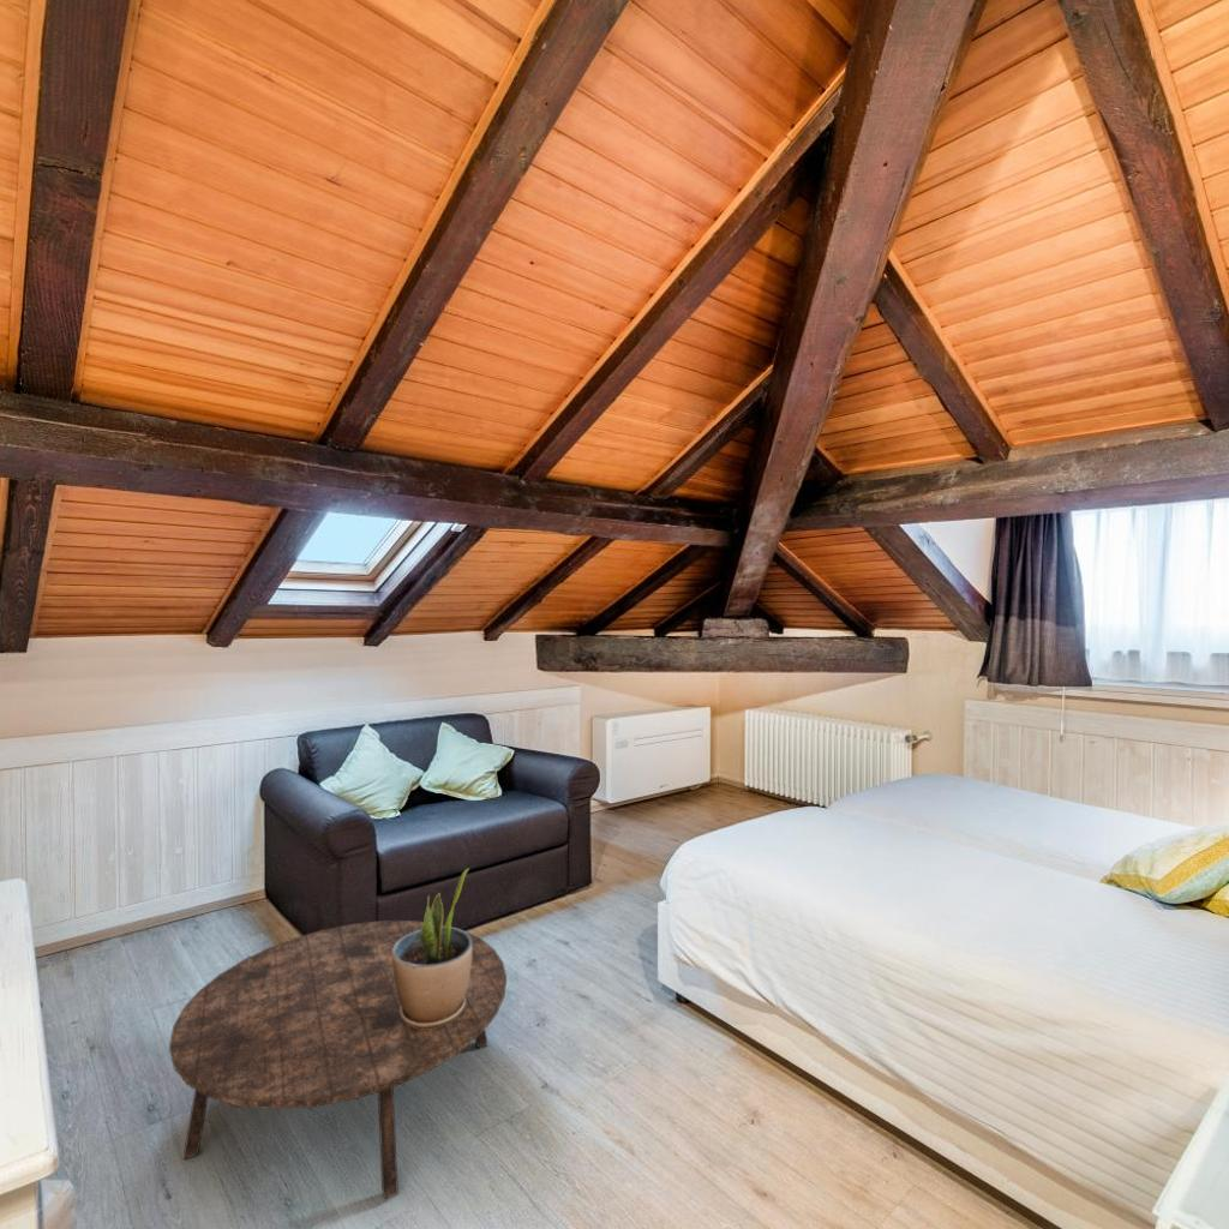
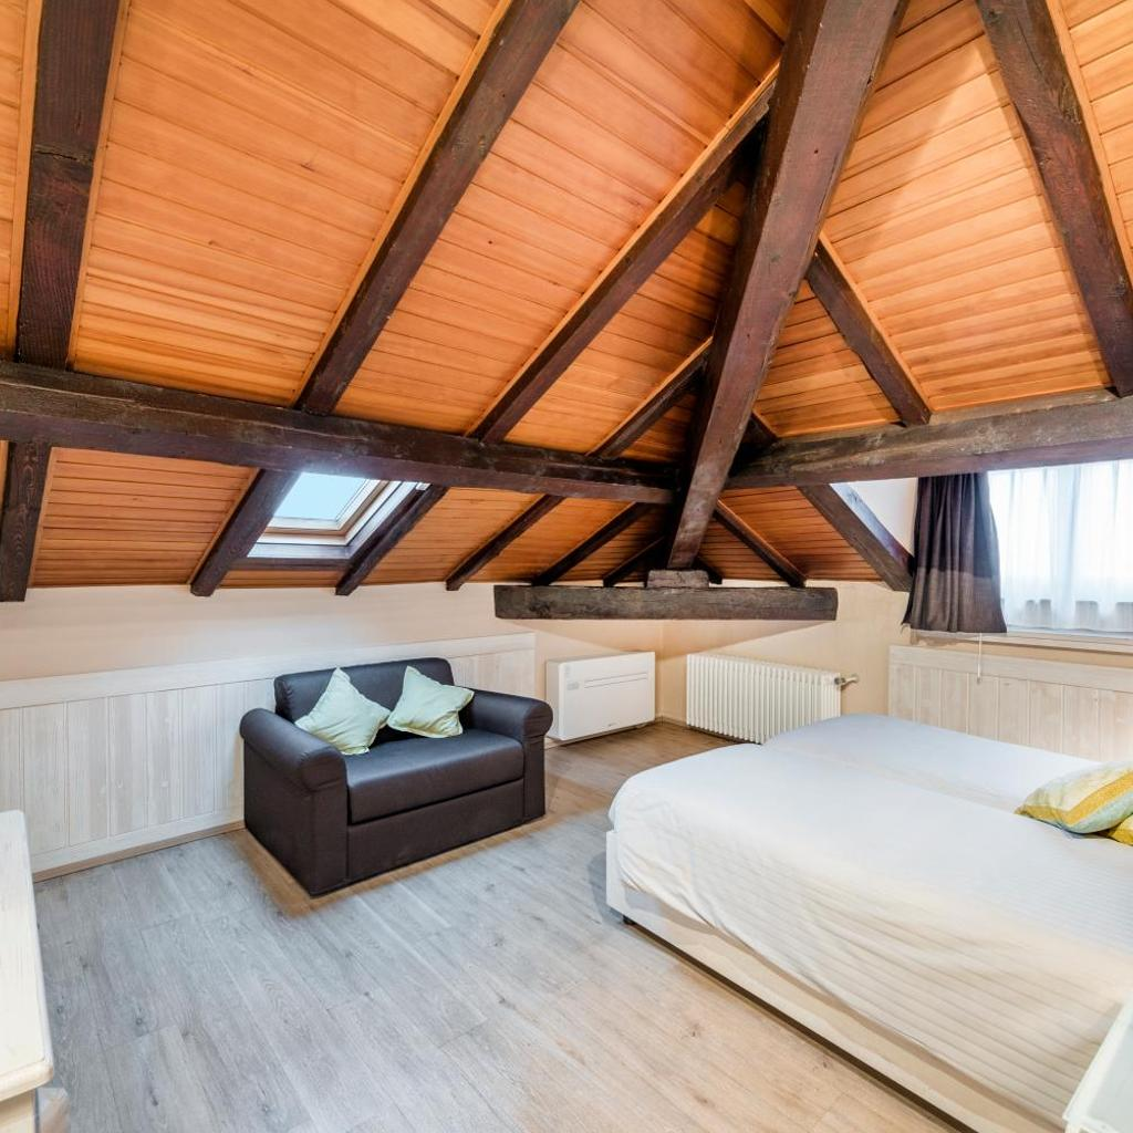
- potted plant (432, 941)
- coffee table (352, 1041)
